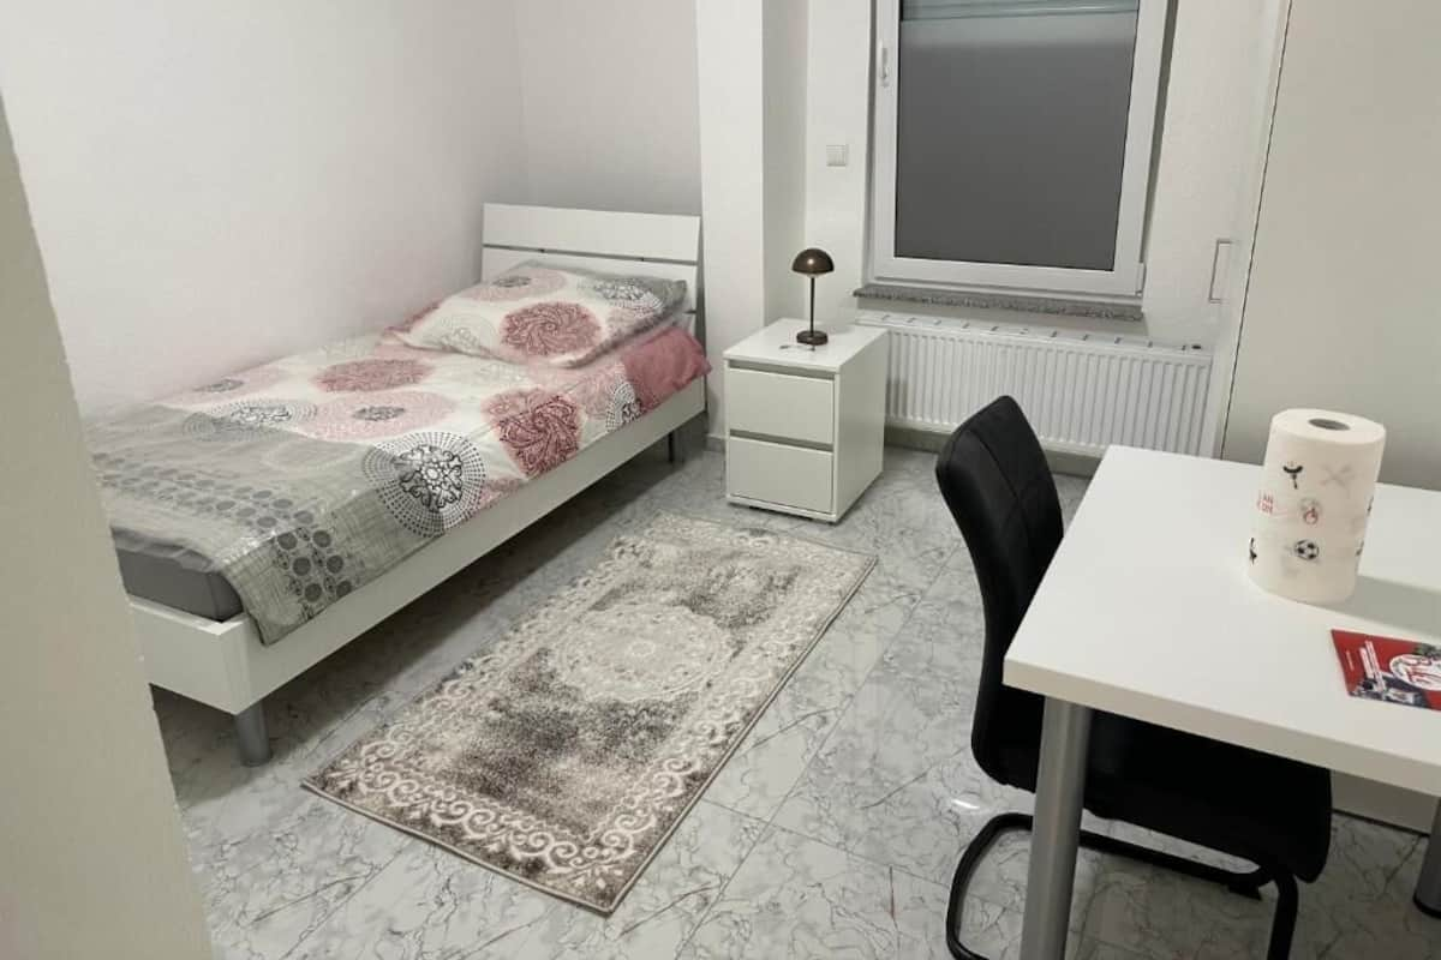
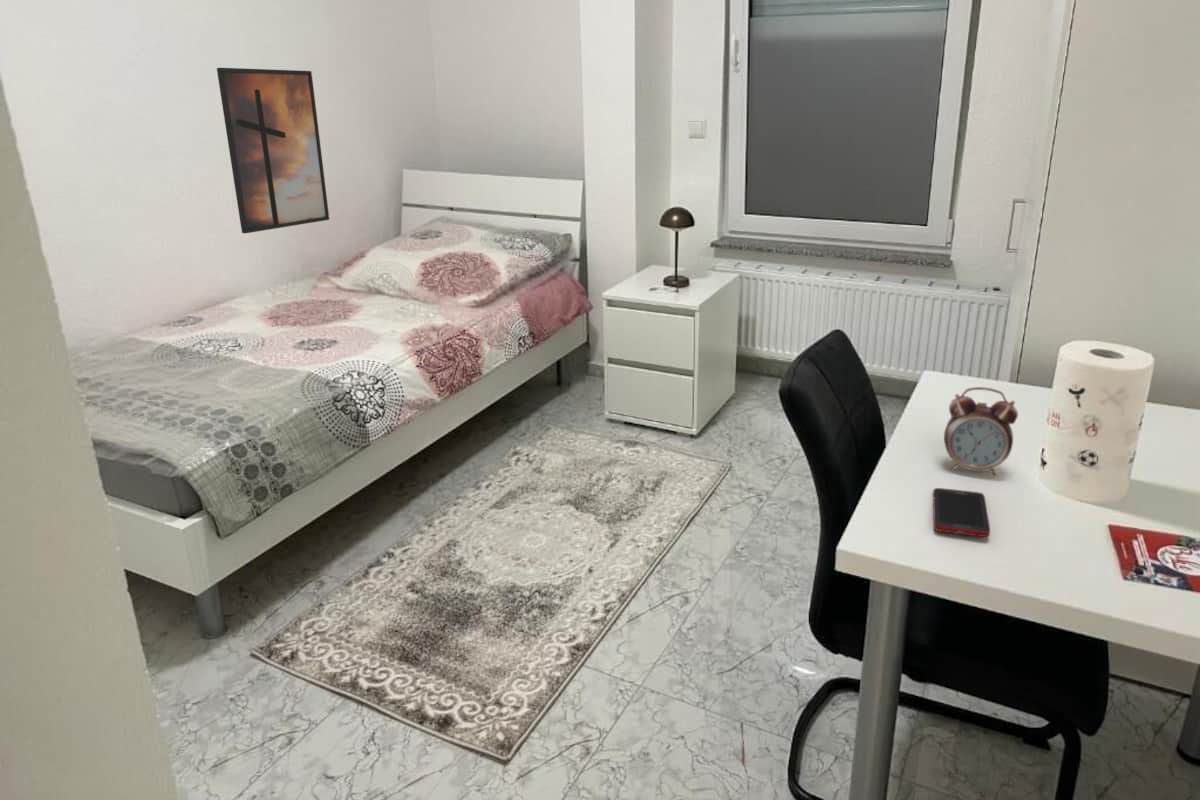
+ cell phone (960, 511)
+ alarm clock (979, 429)
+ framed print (277, 150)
